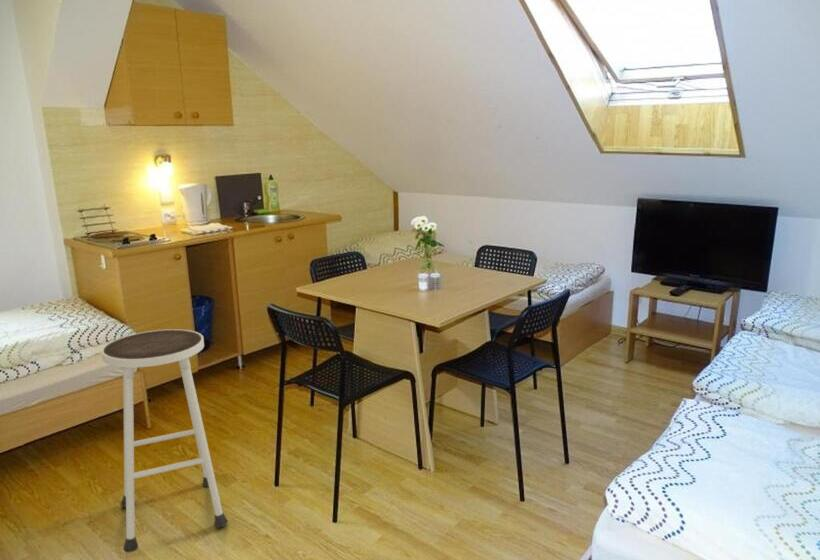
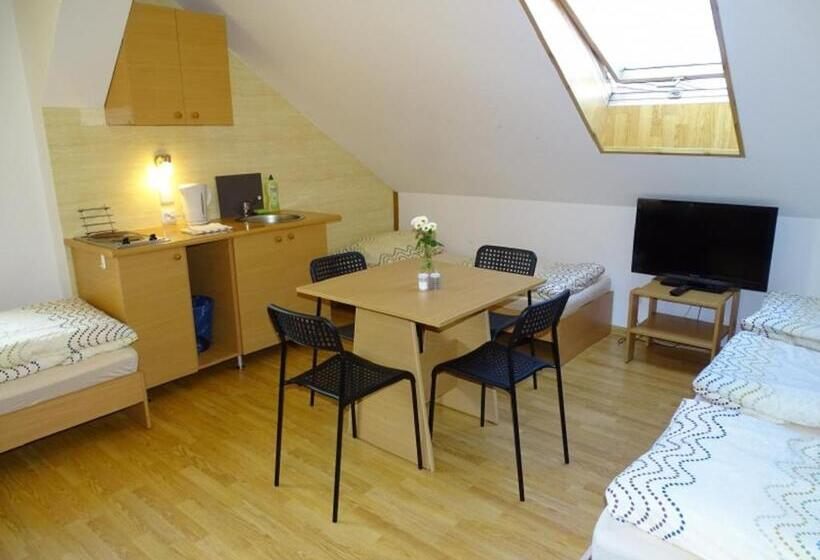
- stool (163, 435)
